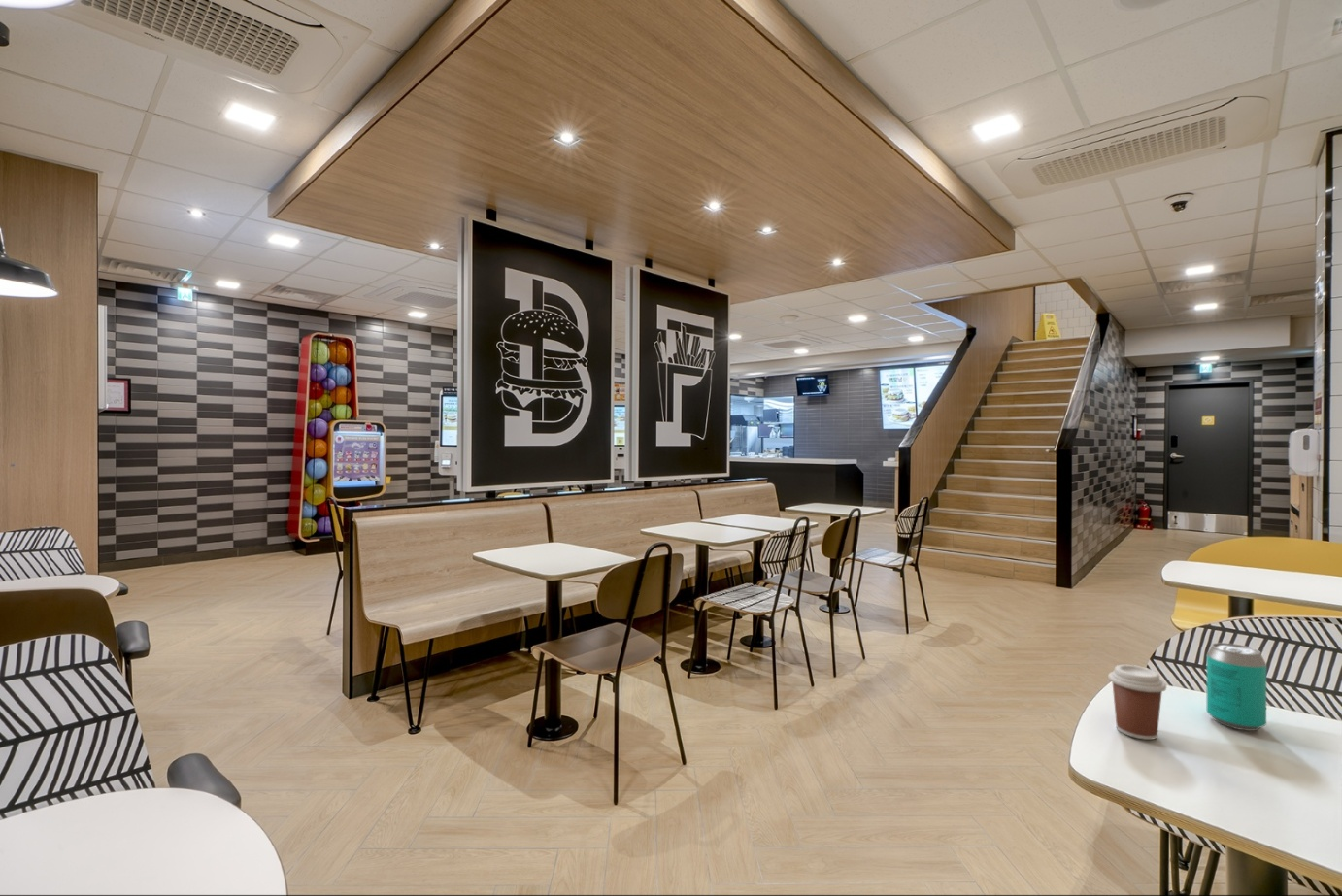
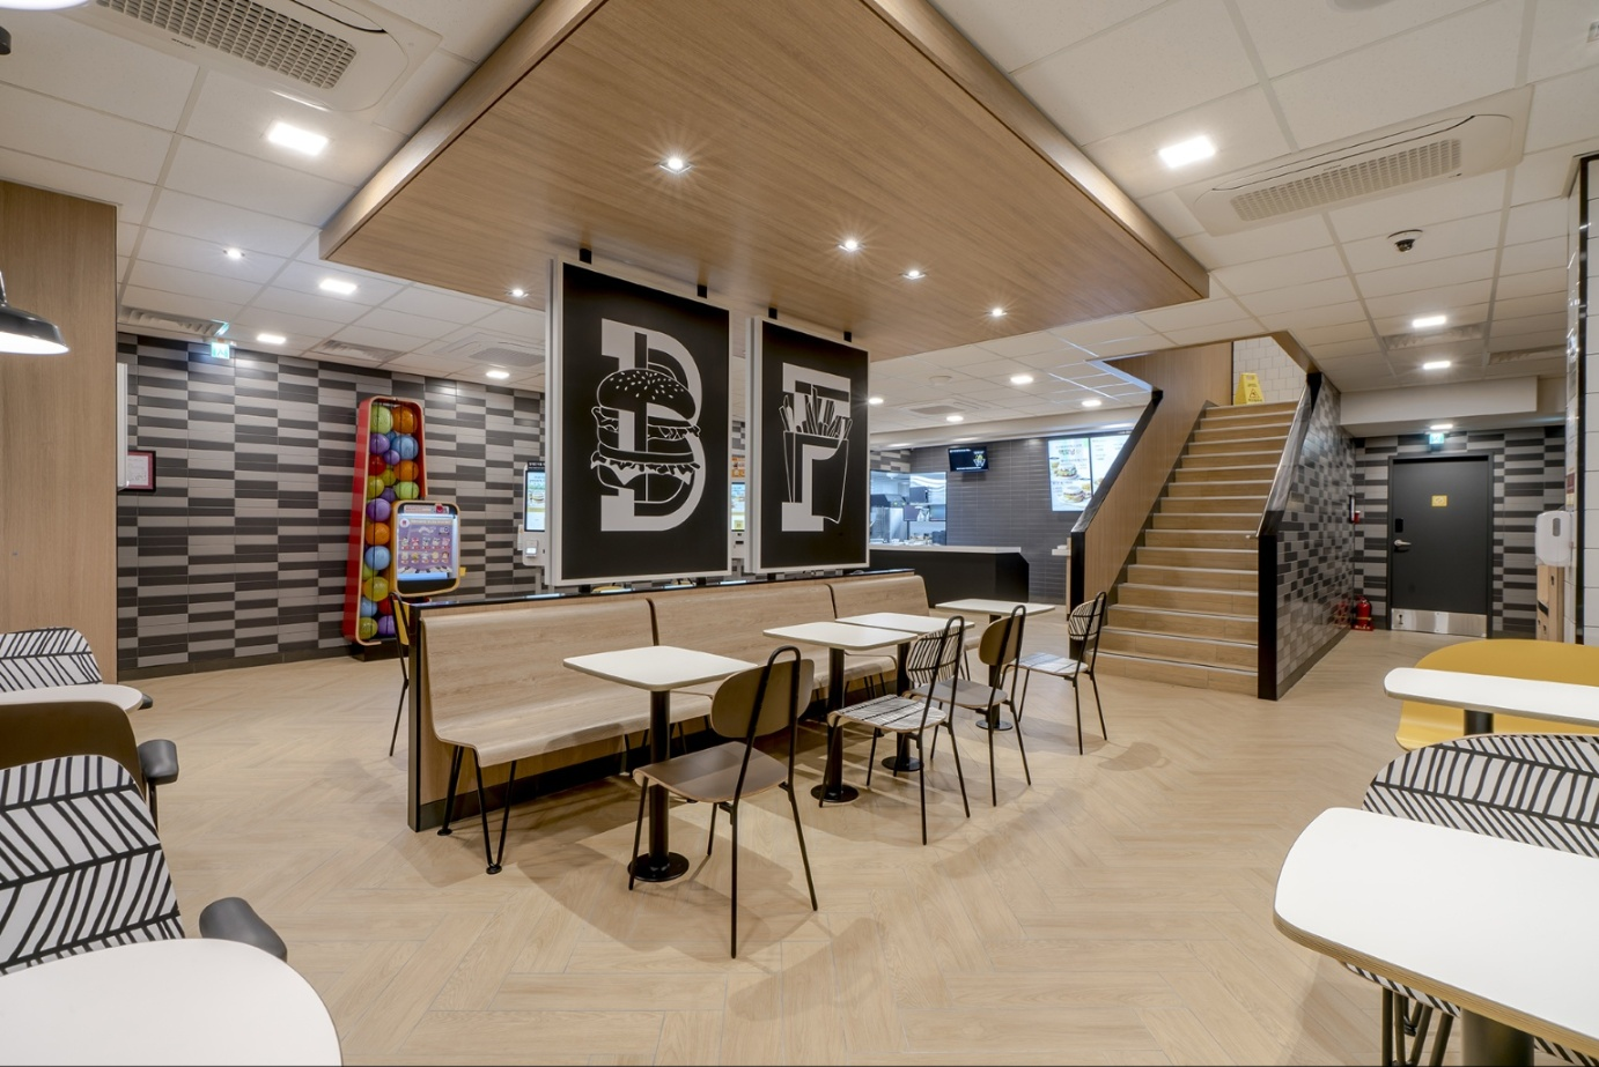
- coffee cup (1136, 701)
- beverage can (1235, 685)
